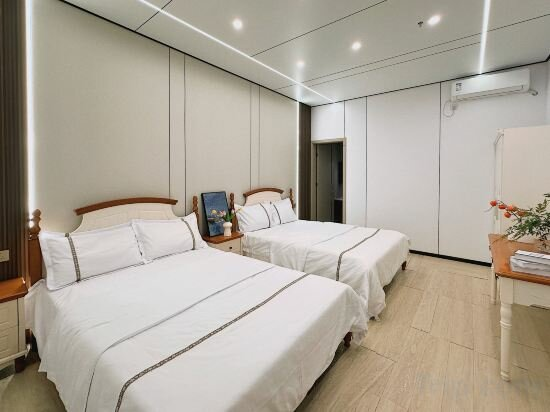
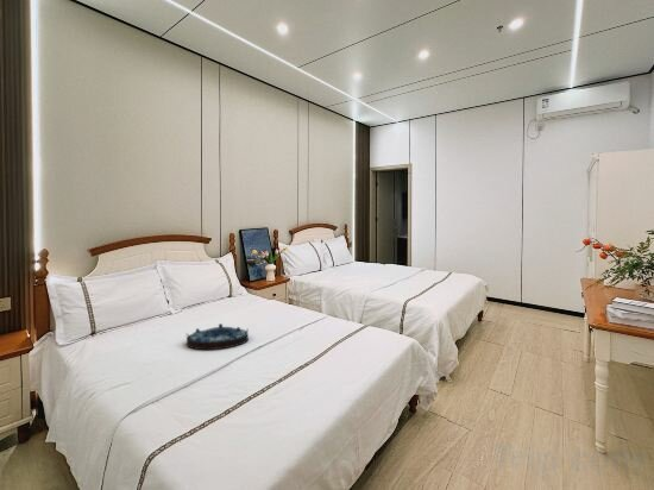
+ serving tray (218, 334)
